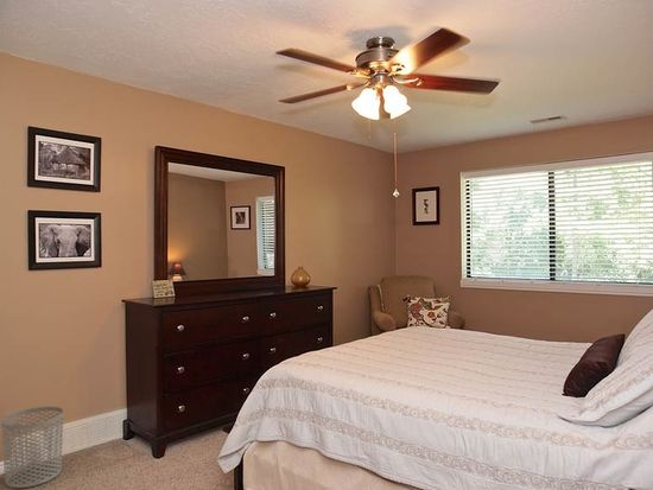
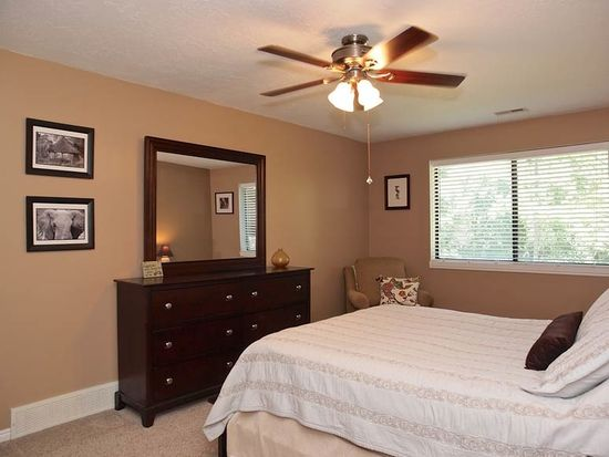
- waste bin (33, 445)
